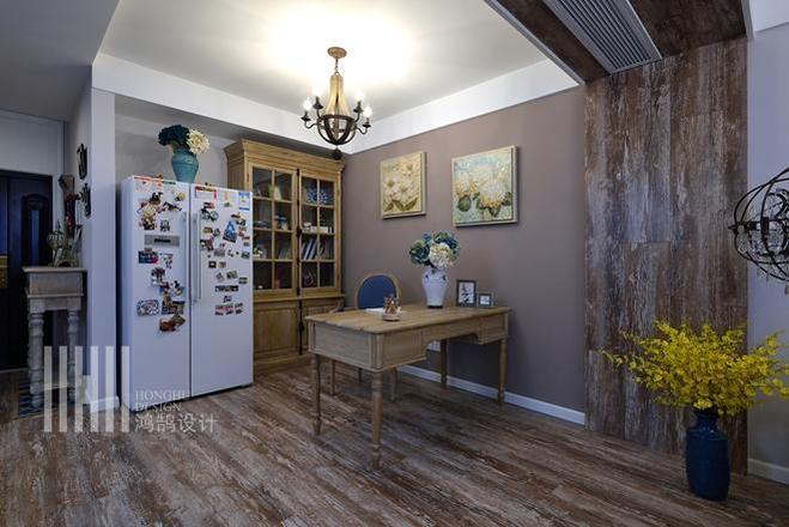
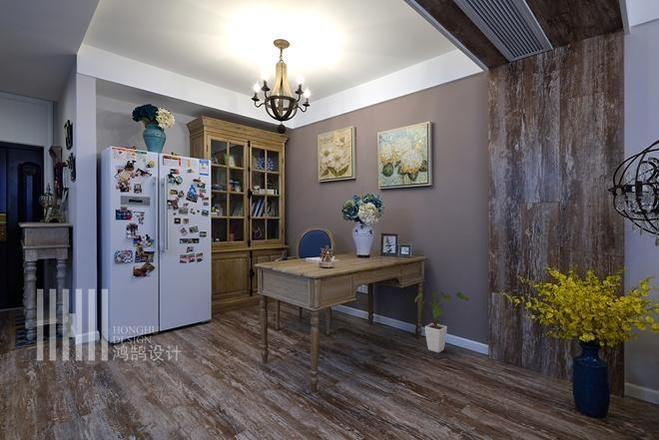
+ house plant (439, 319)
